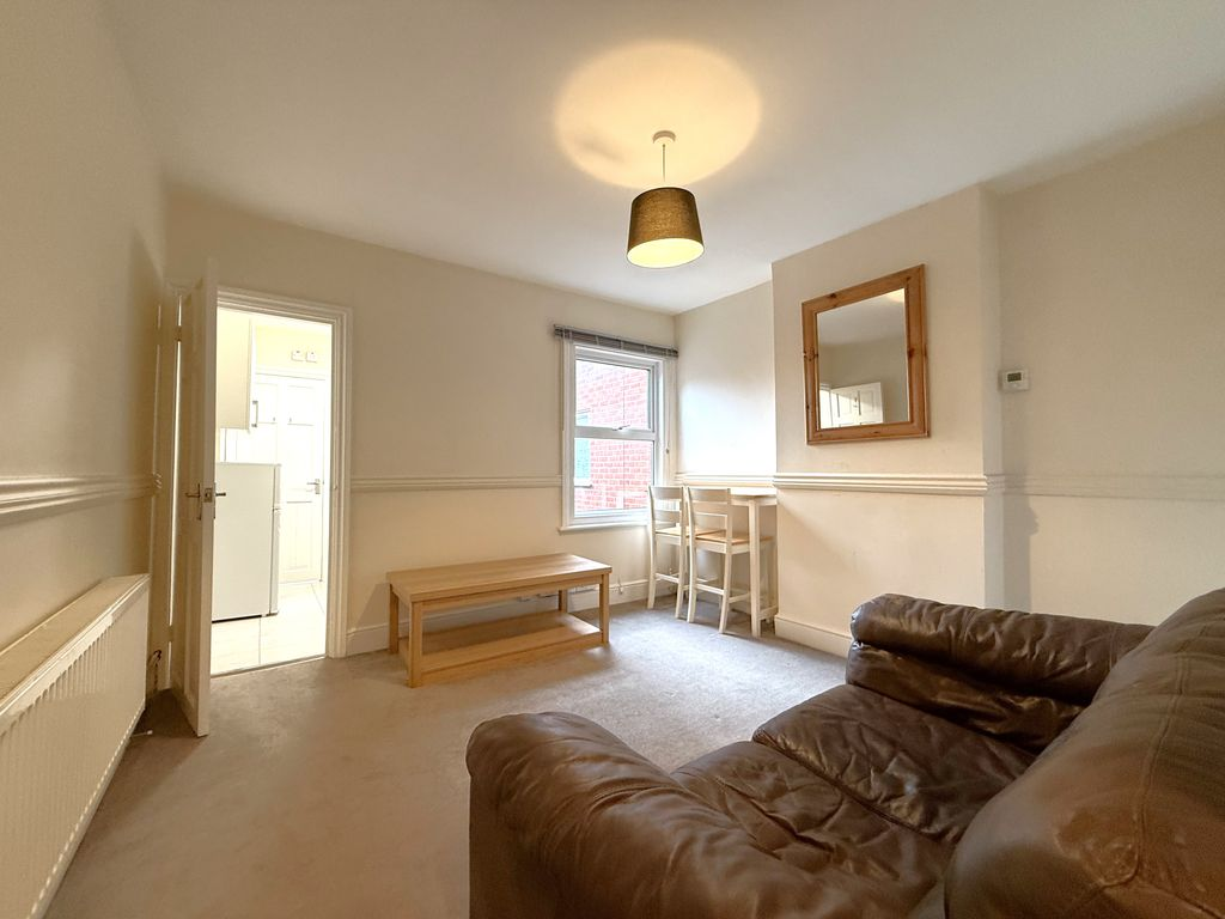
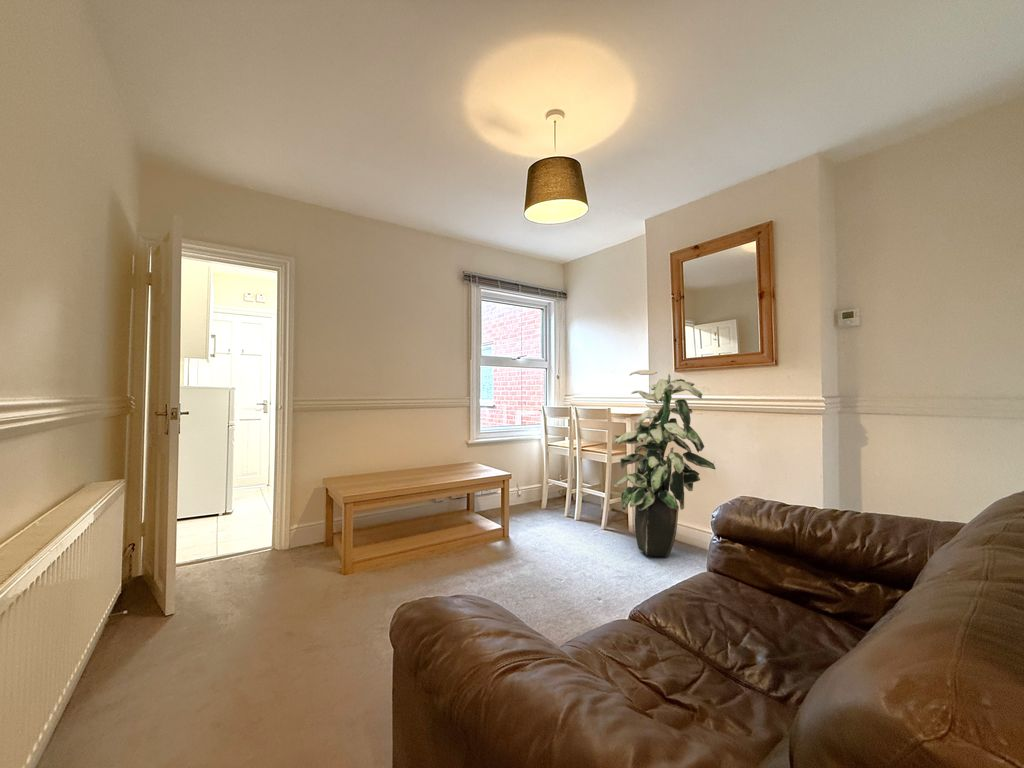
+ indoor plant (656, 459)
